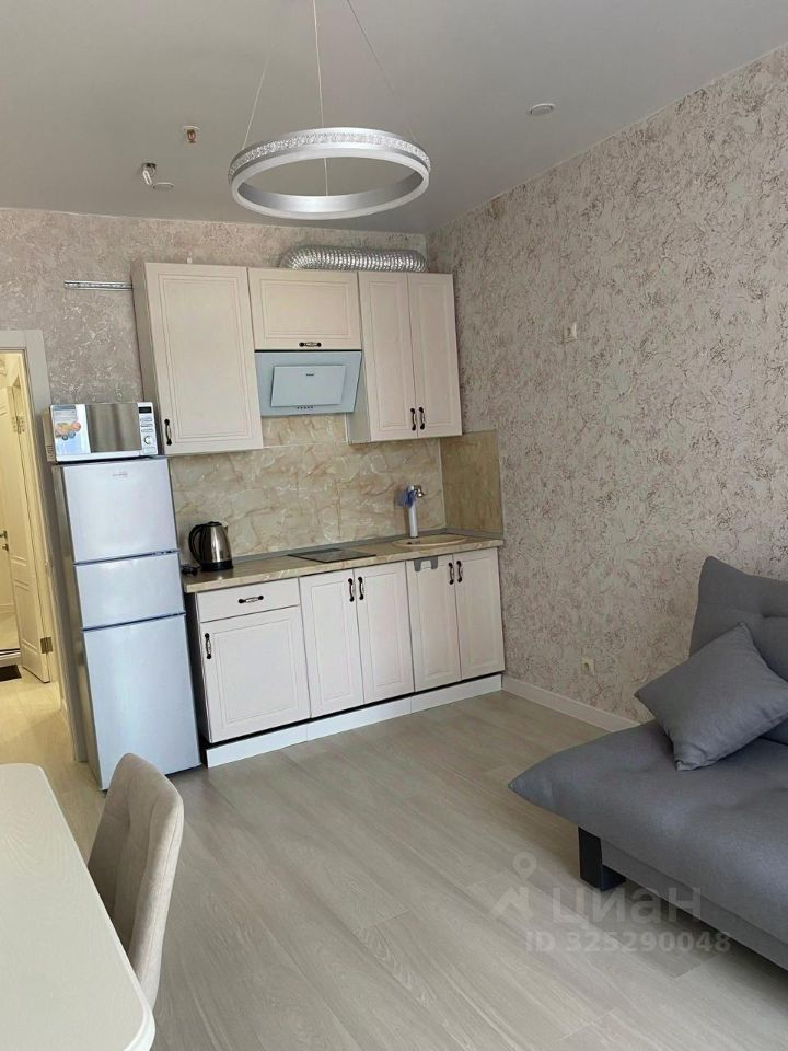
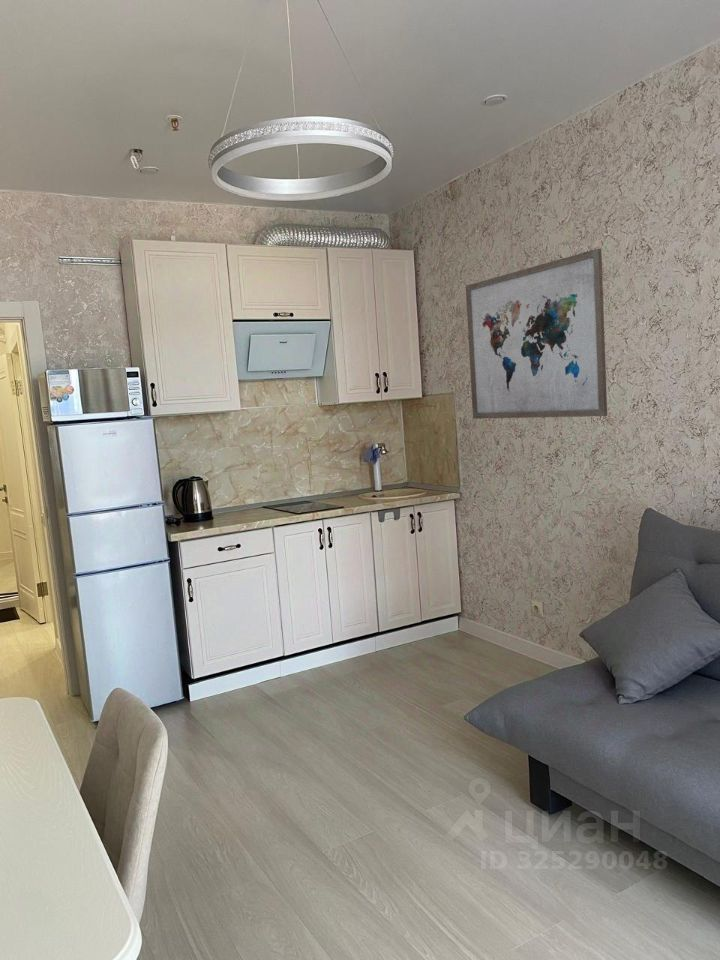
+ wall art (529, 344)
